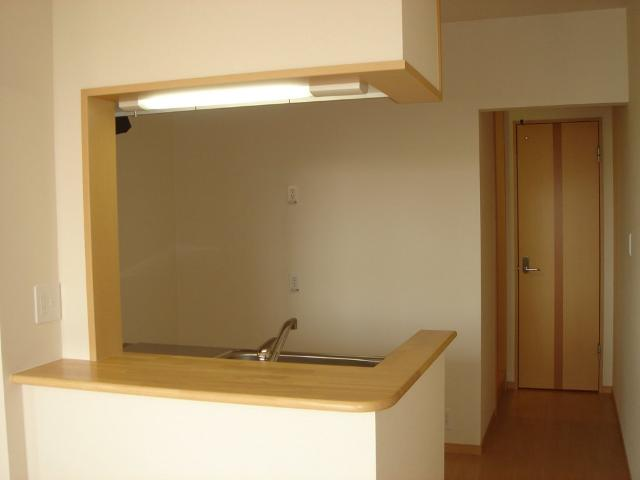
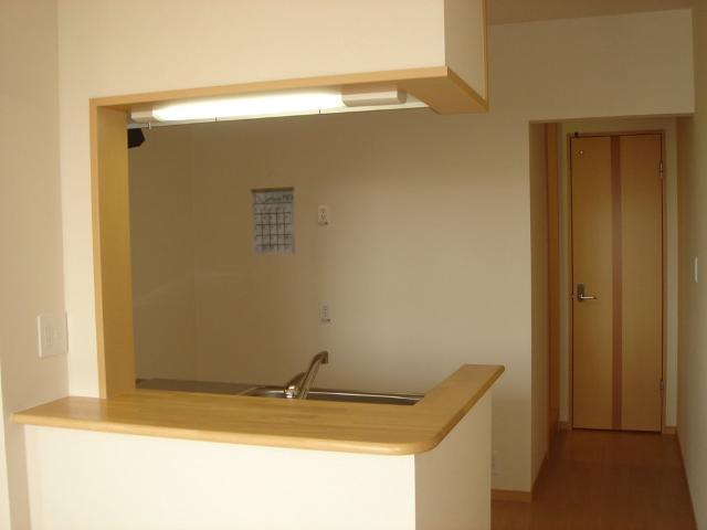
+ calendar (273, 213)
